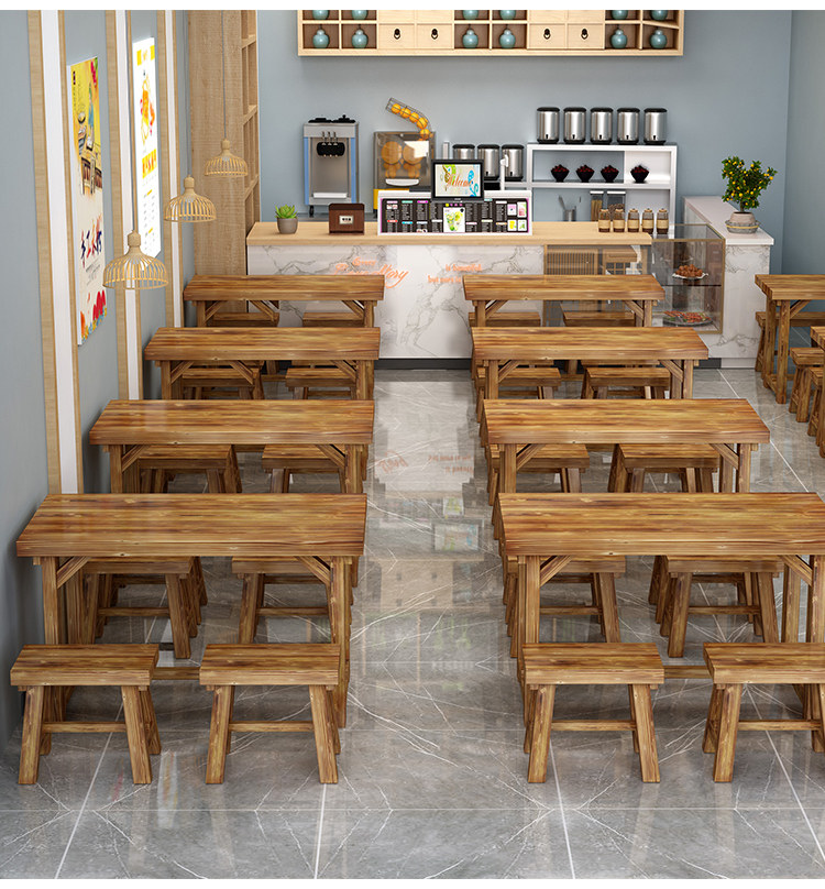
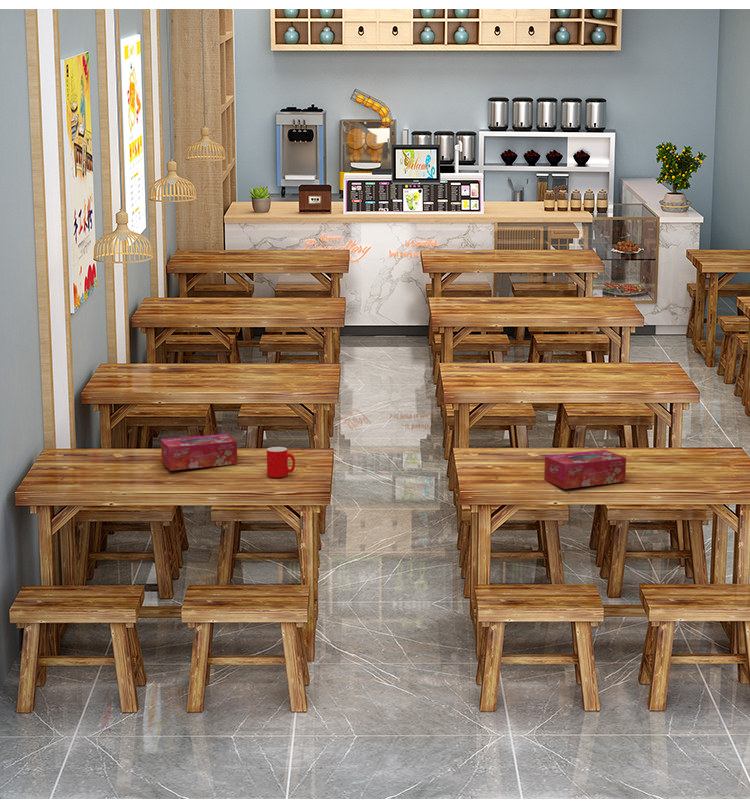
+ tissue box (584, 468)
+ cup (281, 462)
+ tissue box (199, 451)
